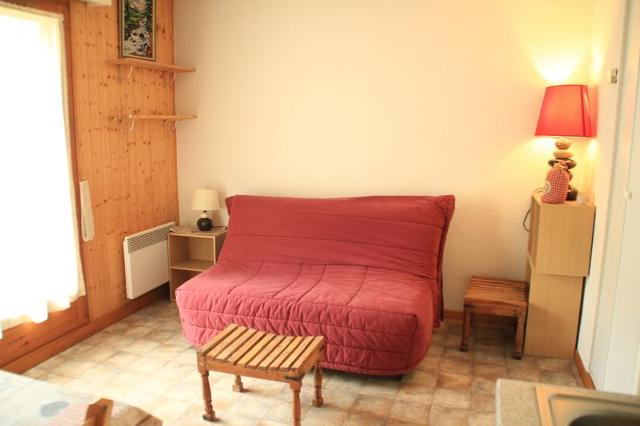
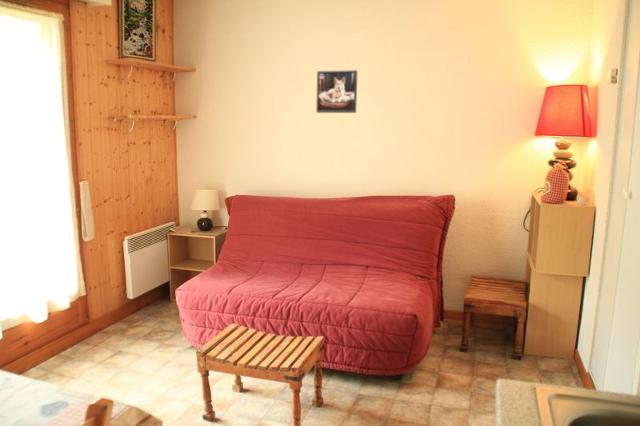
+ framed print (336, 91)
